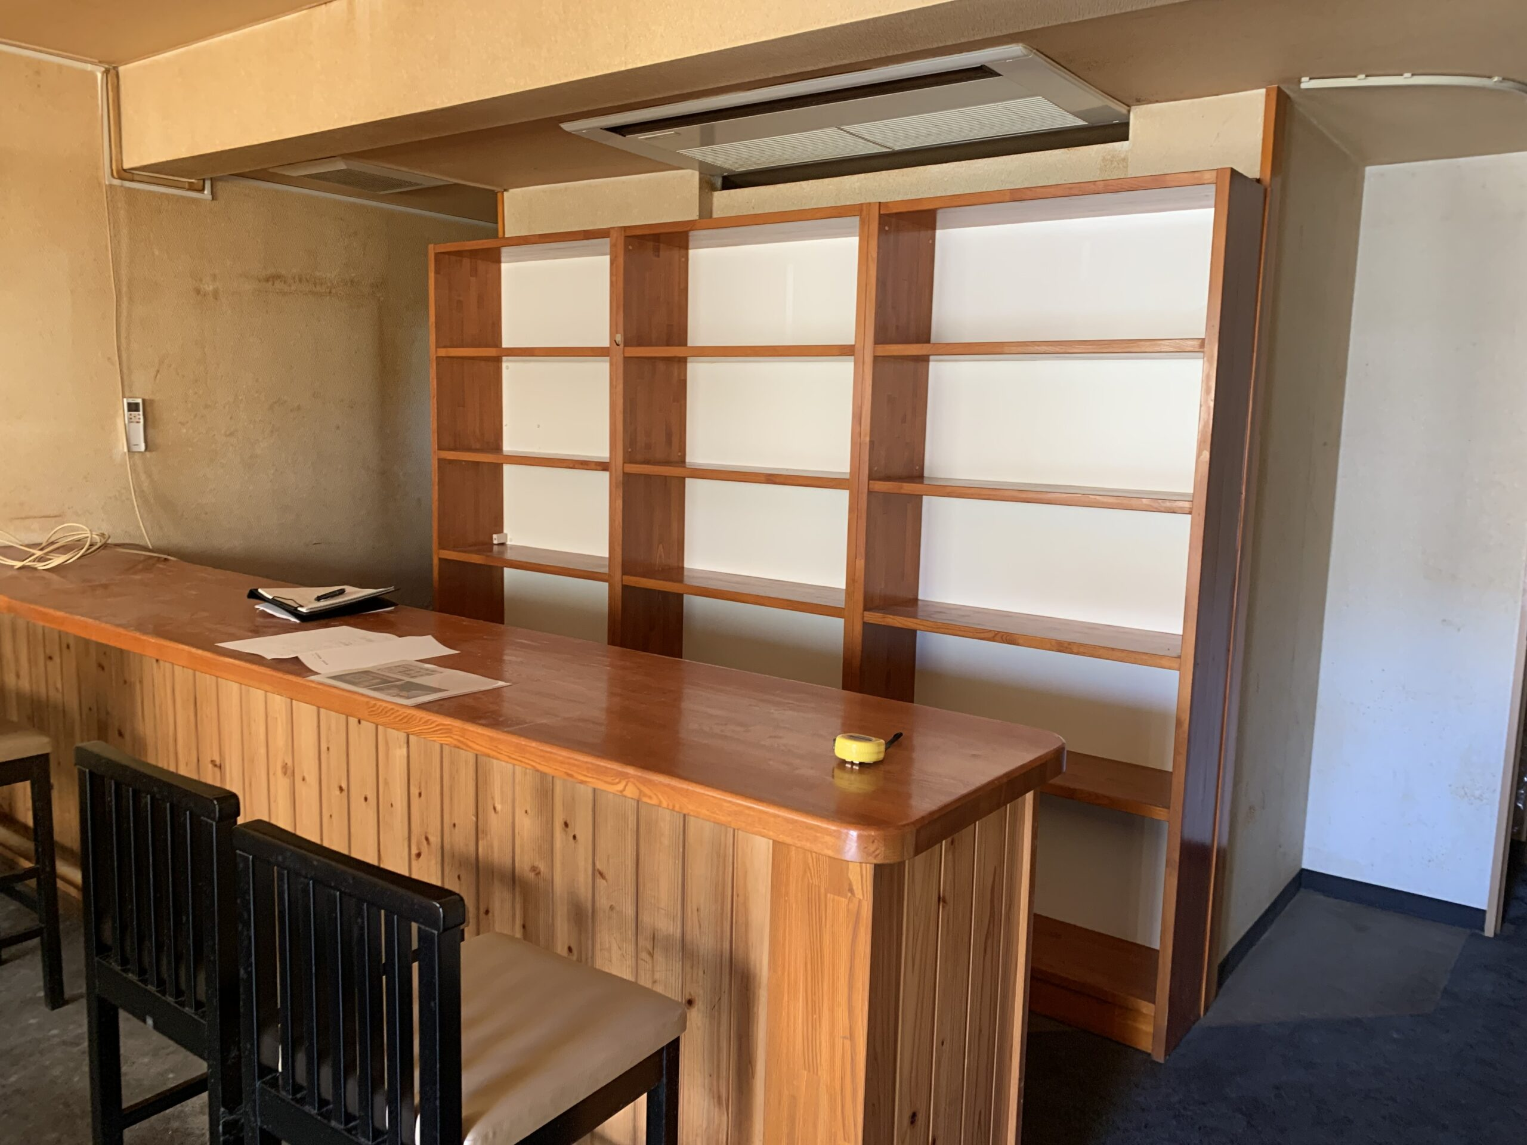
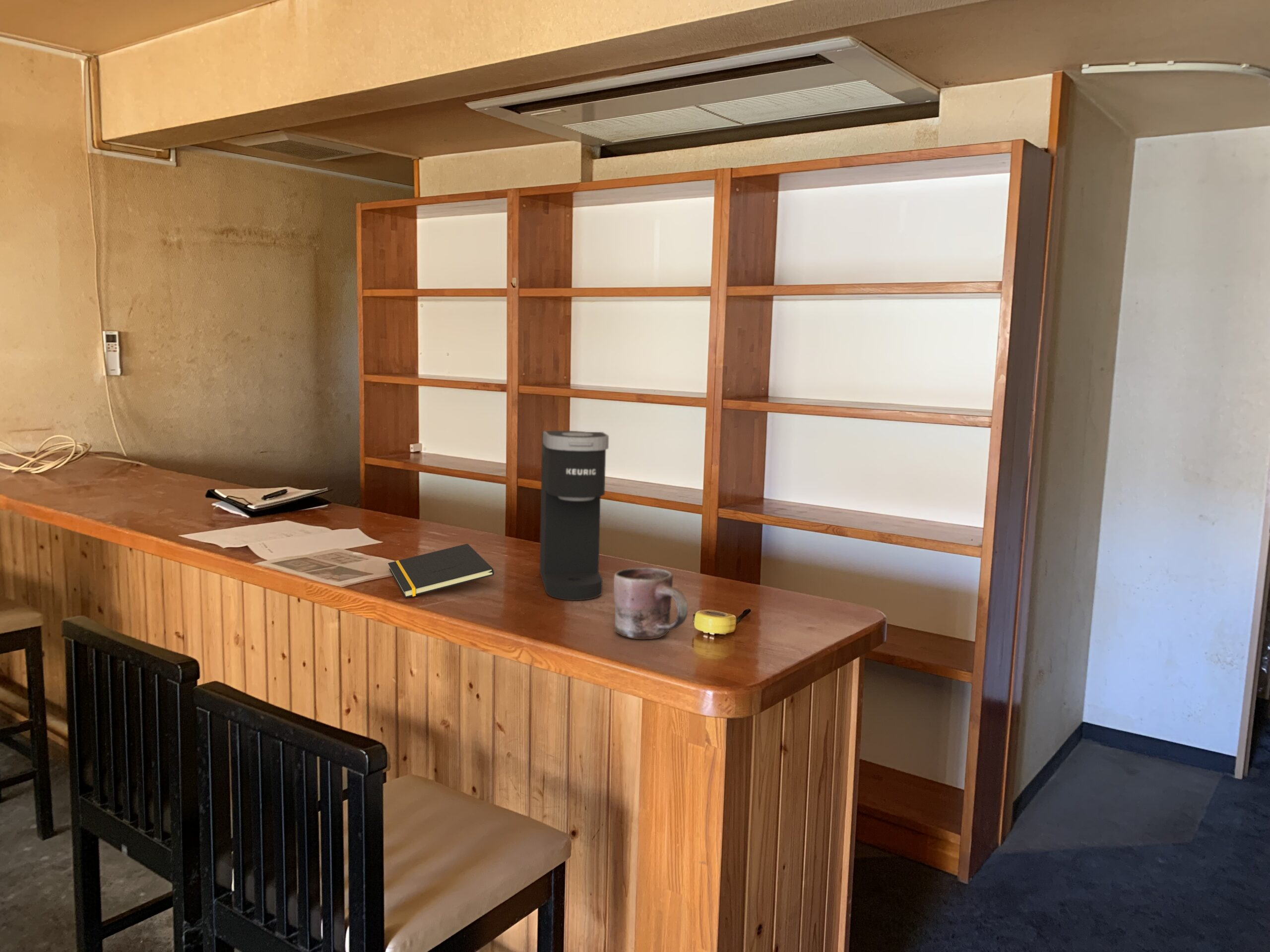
+ notepad (439, 569)
+ coffee maker (571, 508)
+ mug (655, 605)
